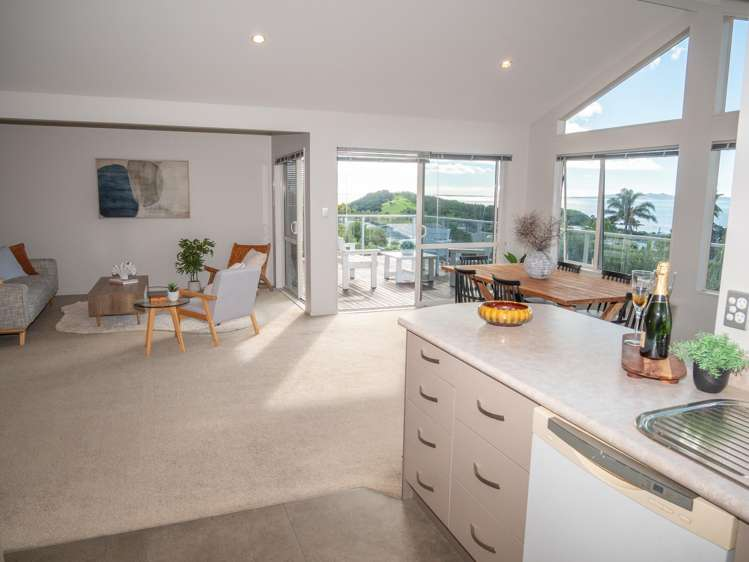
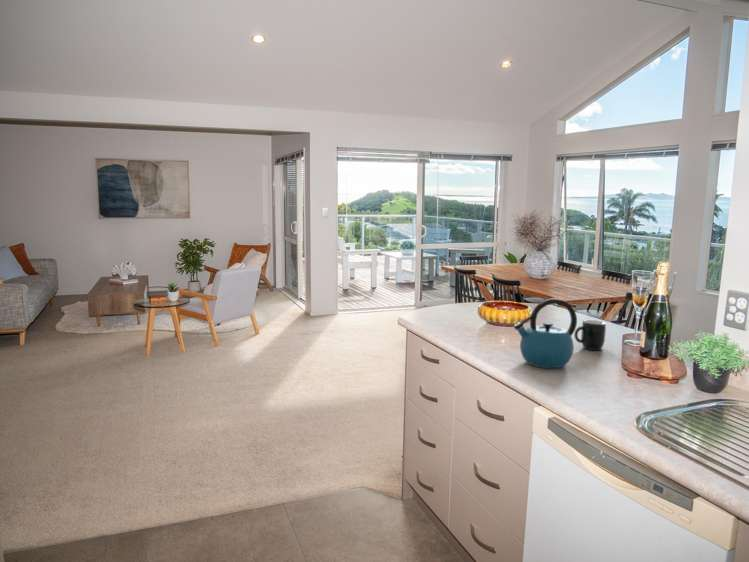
+ kettle (544, 331)
+ mug (589, 335)
